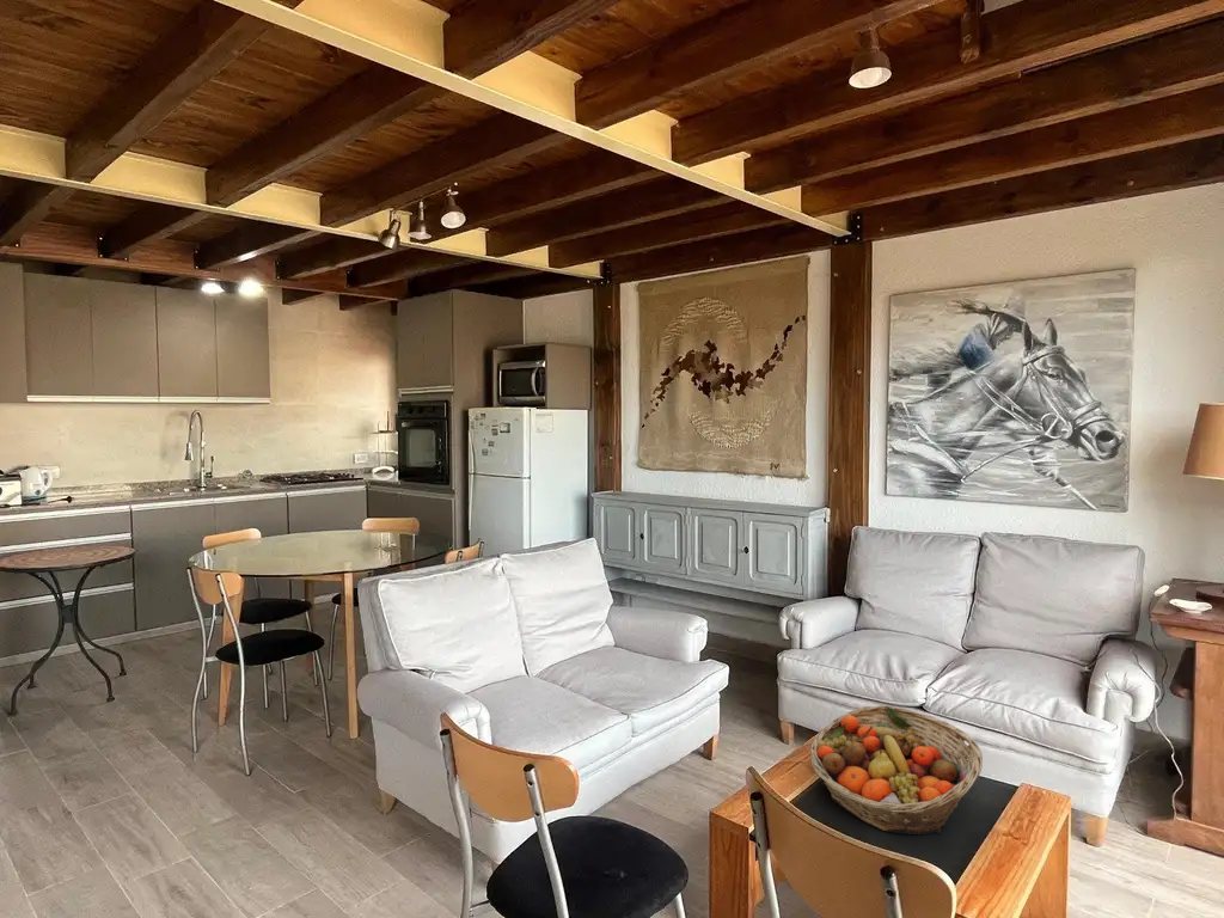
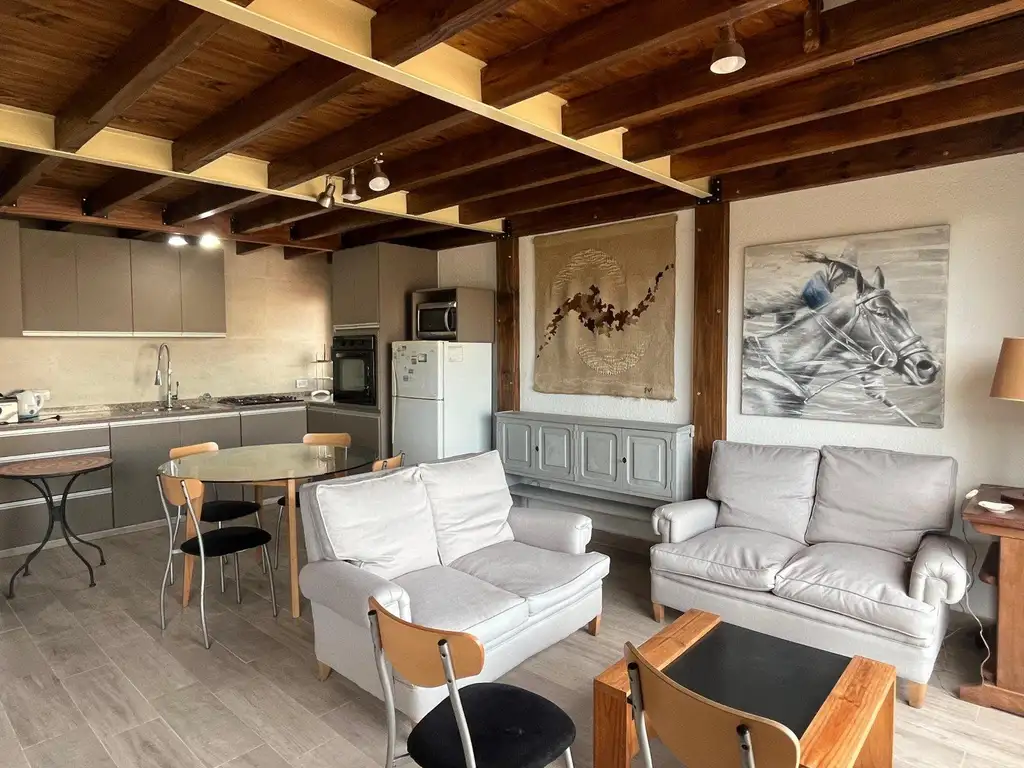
- fruit basket (891, 766)
